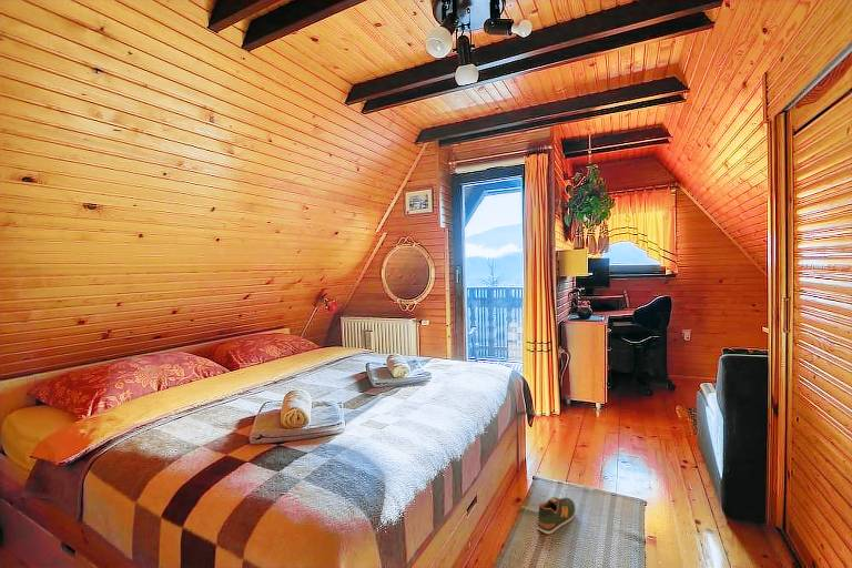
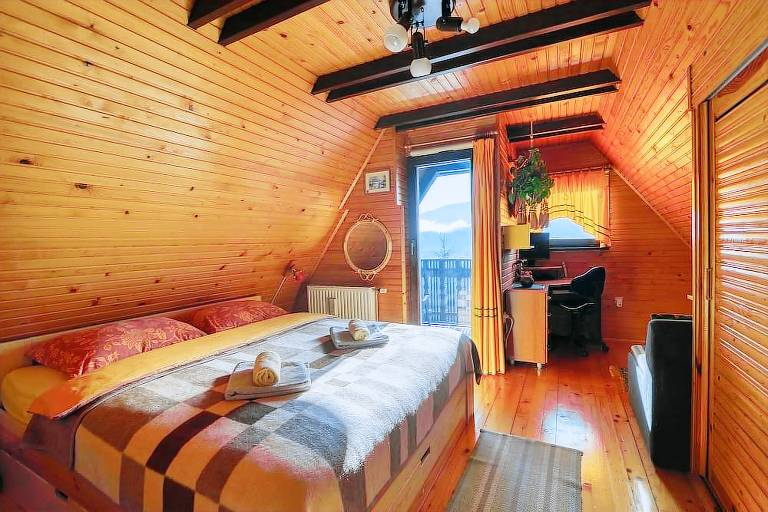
- shoe (556, 507)
